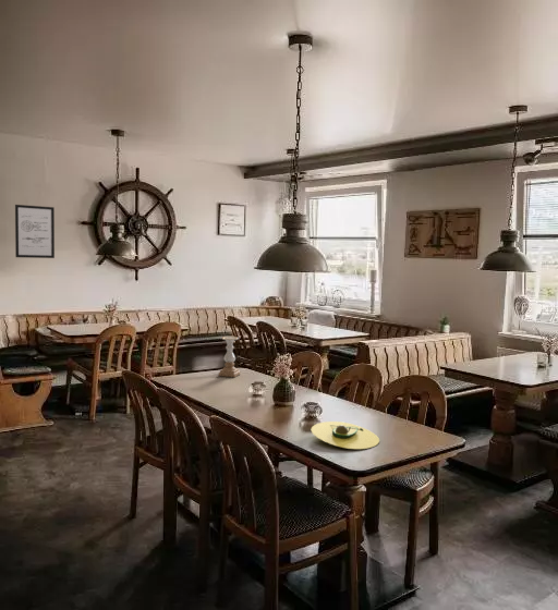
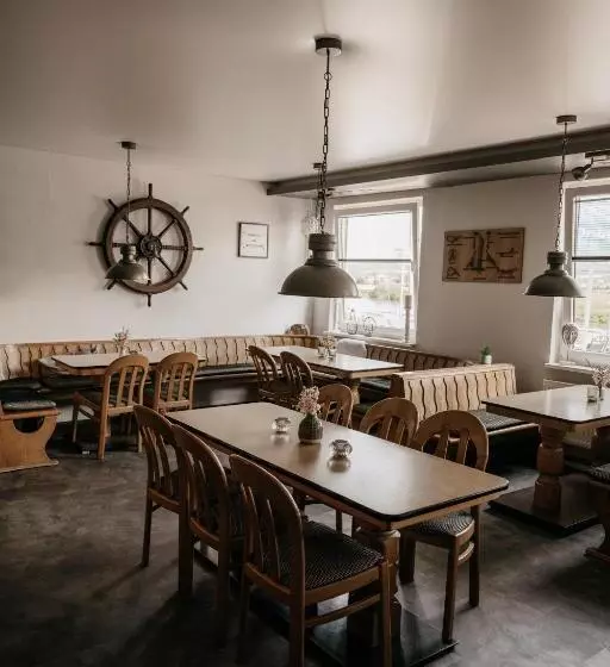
- wall art (35, 231)
- candle holder (229, 356)
- avocado (344, 430)
